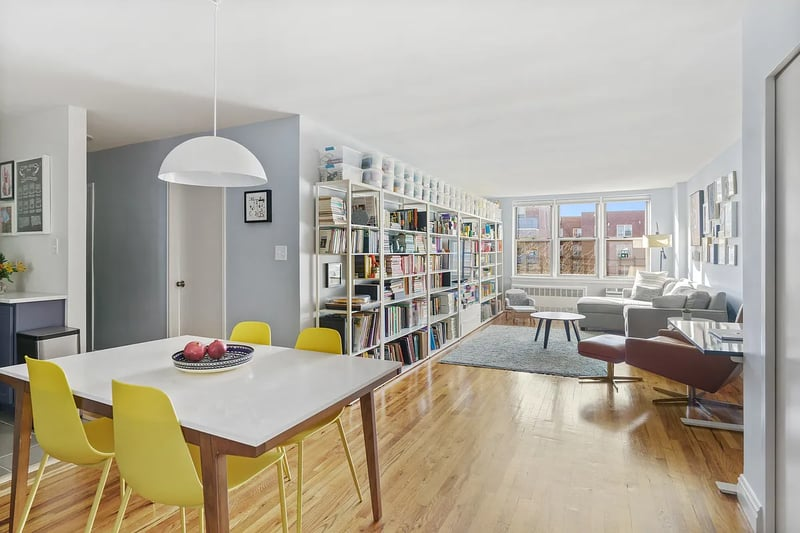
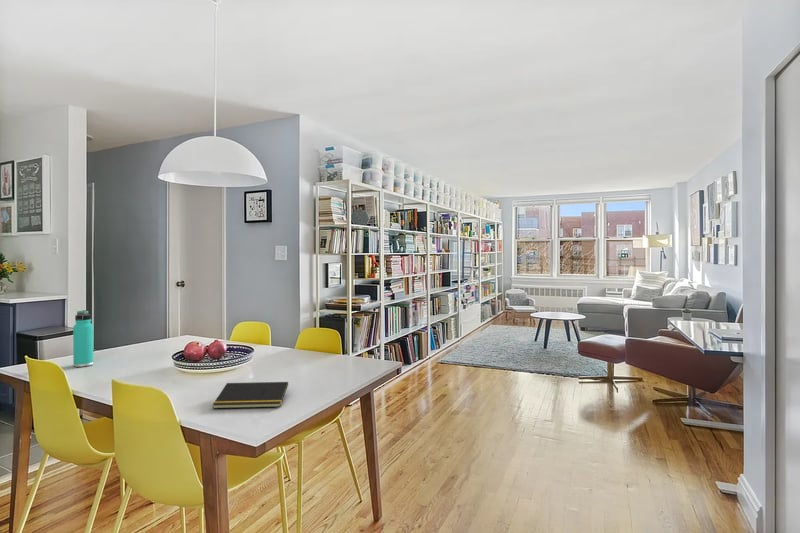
+ thermos bottle (83, 337)
+ notepad (252, 394)
